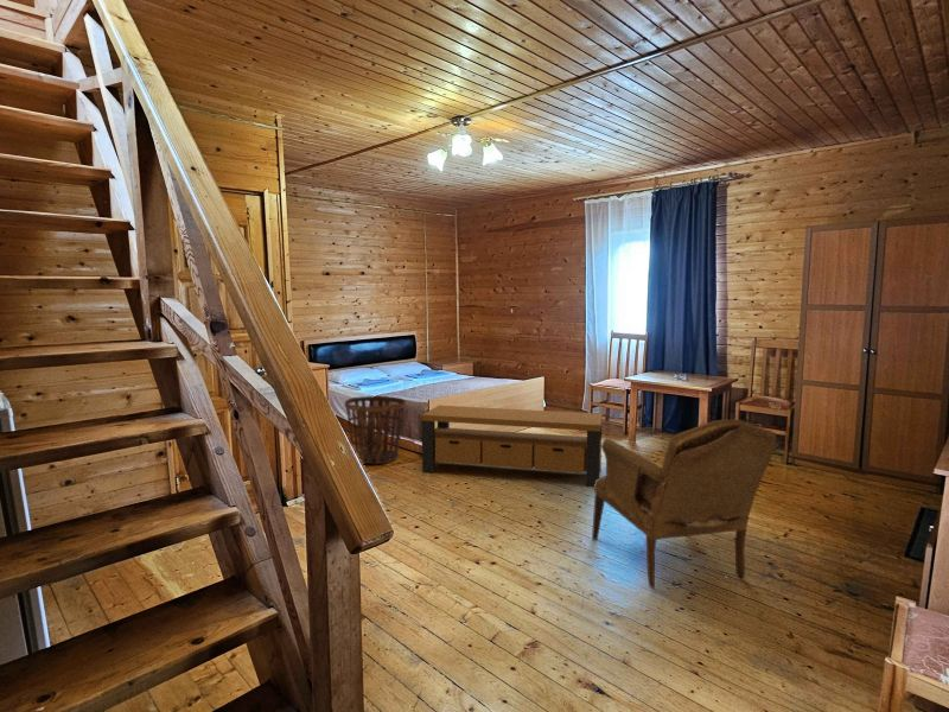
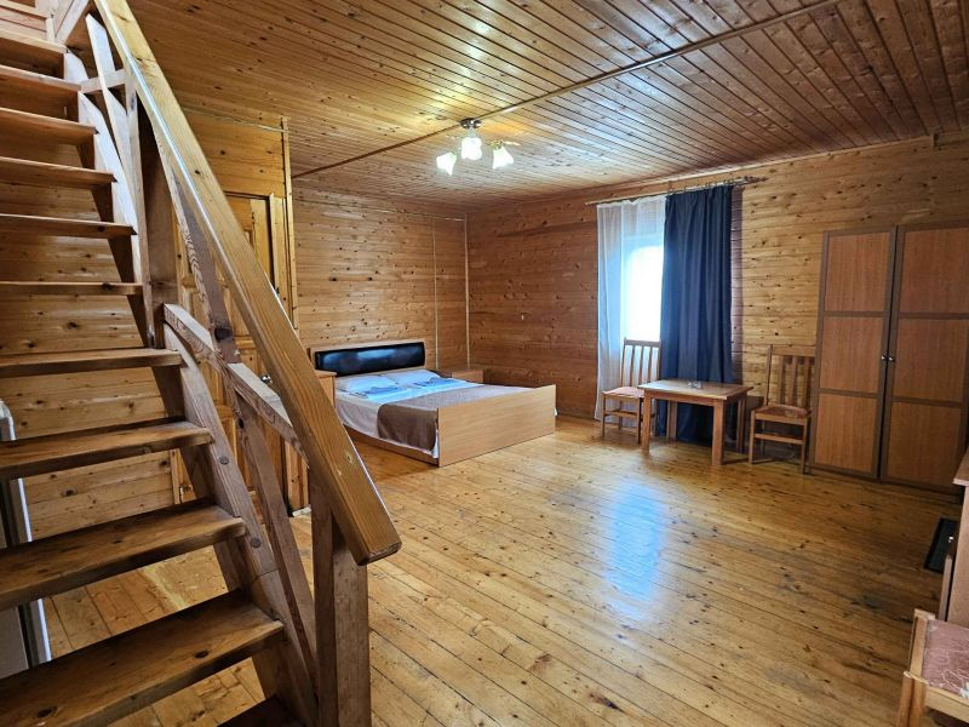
- basket (375, 428)
- armchair (684, 485)
- bench (511, 443)
